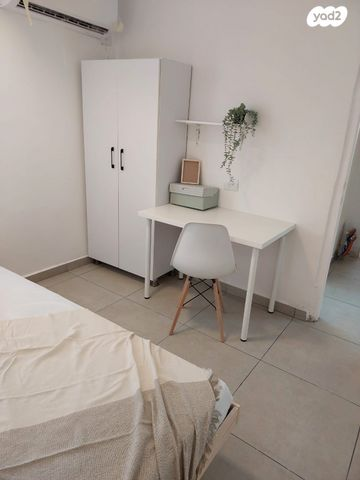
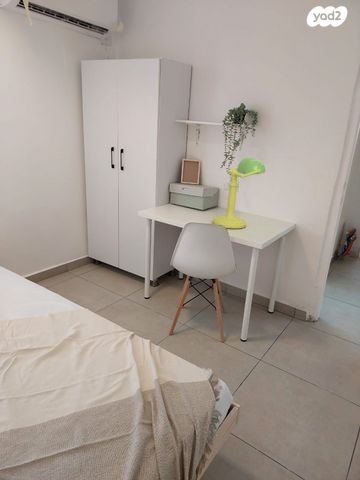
+ desk lamp (236, 189)
